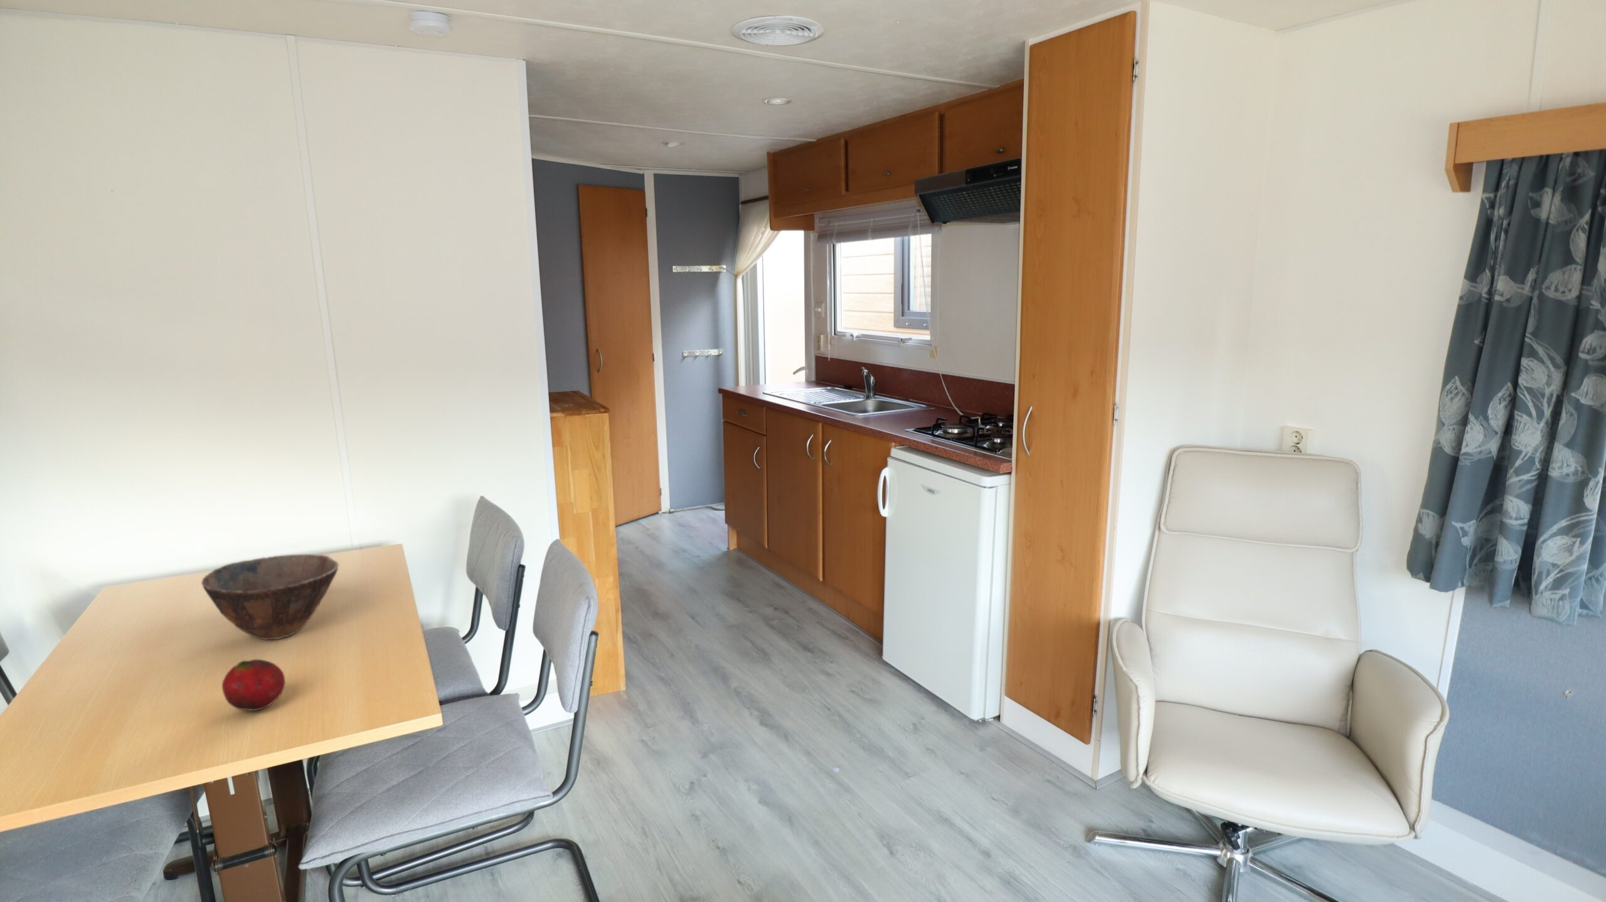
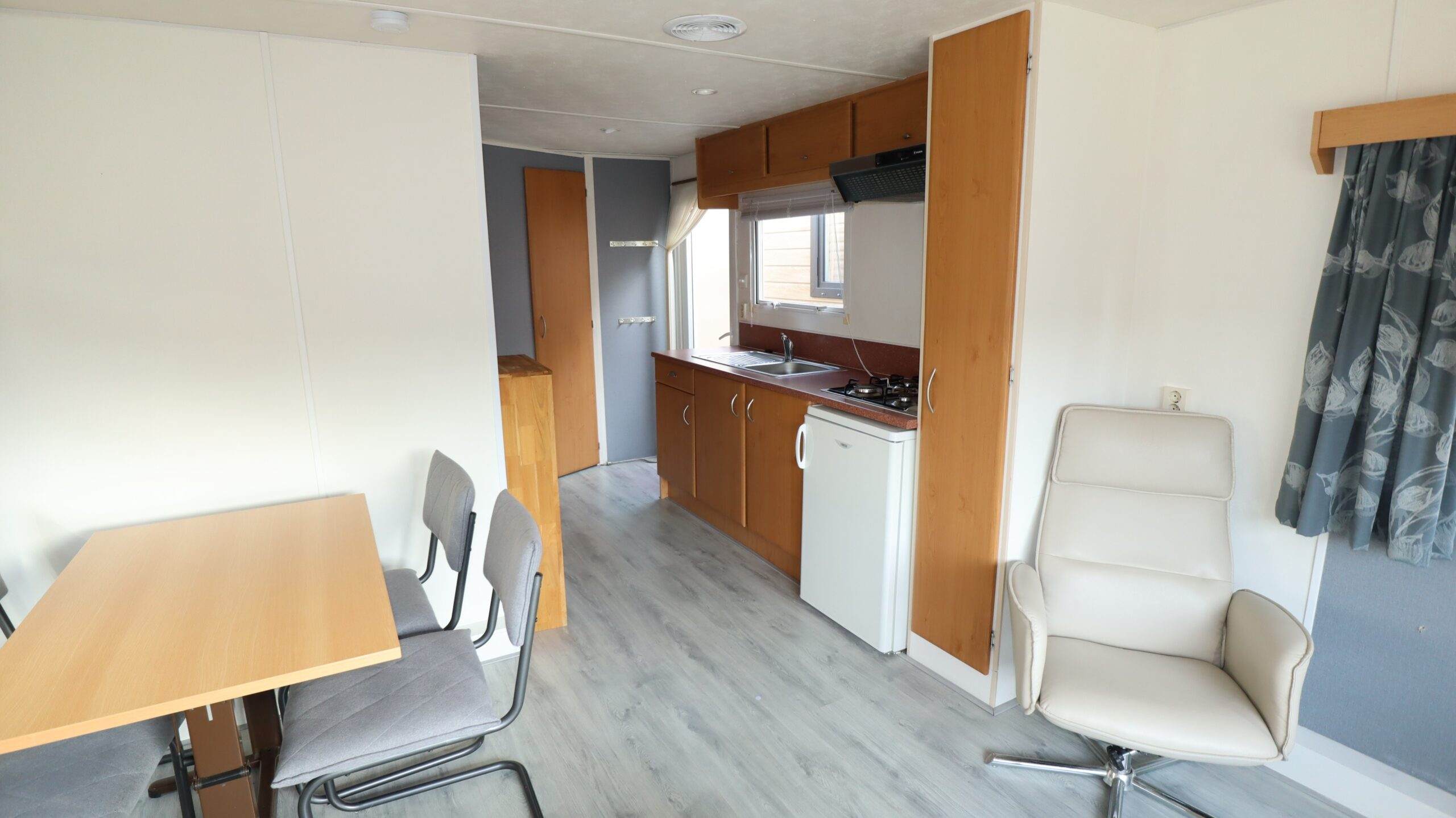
- bowl (276, 601)
- fruit (254, 681)
